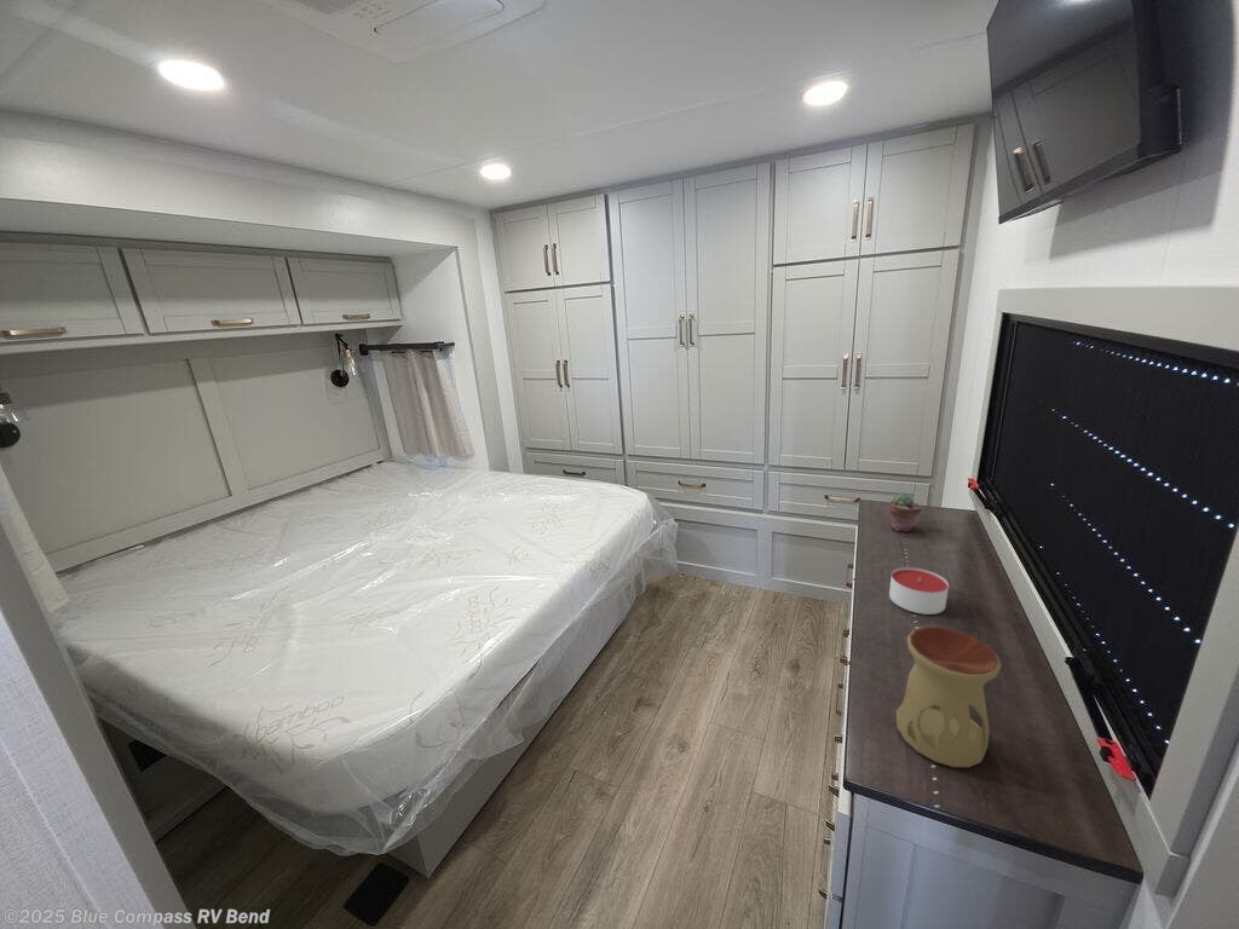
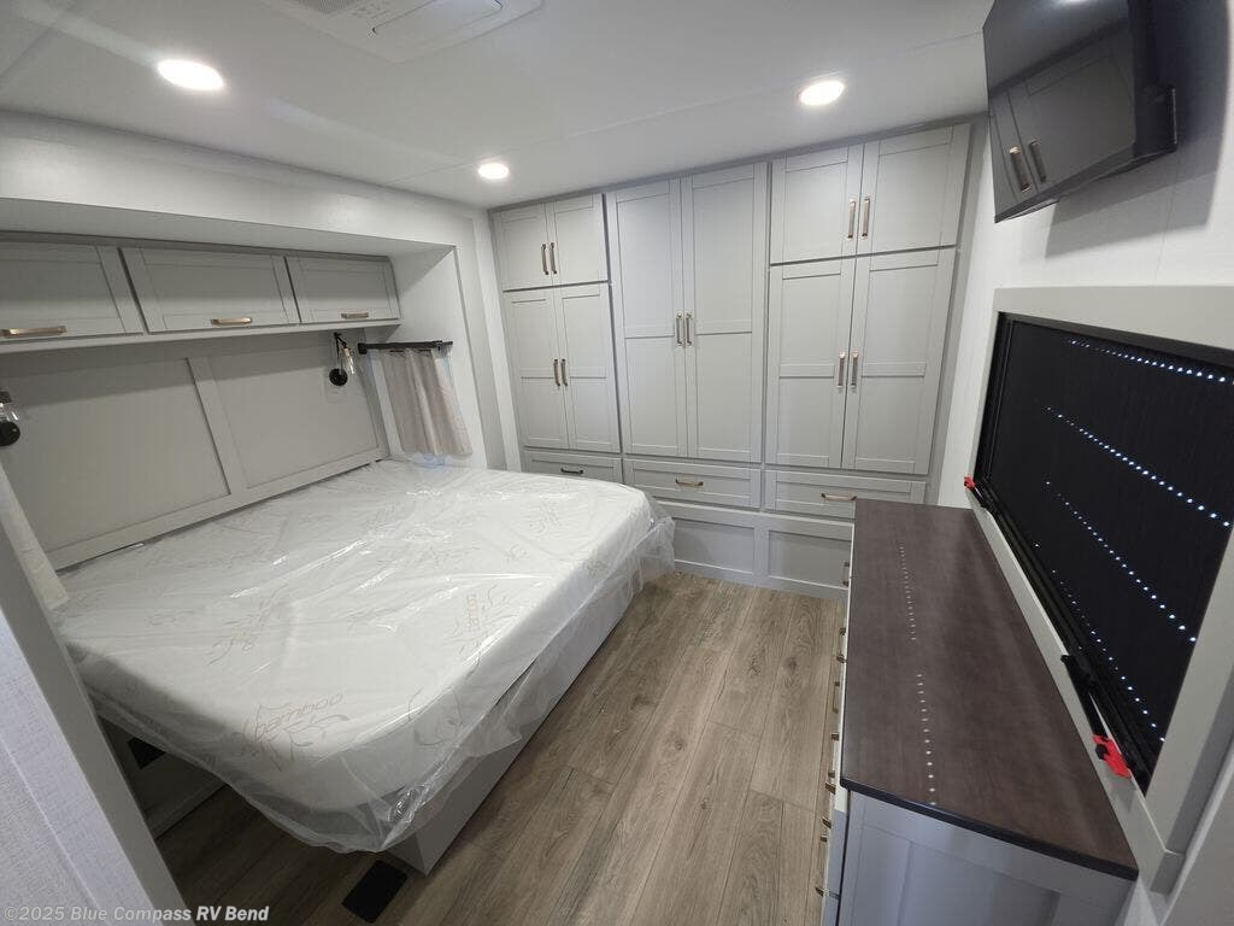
- oil burner (945, 693)
- potted succulent (904, 510)
- candle (917, 589)
